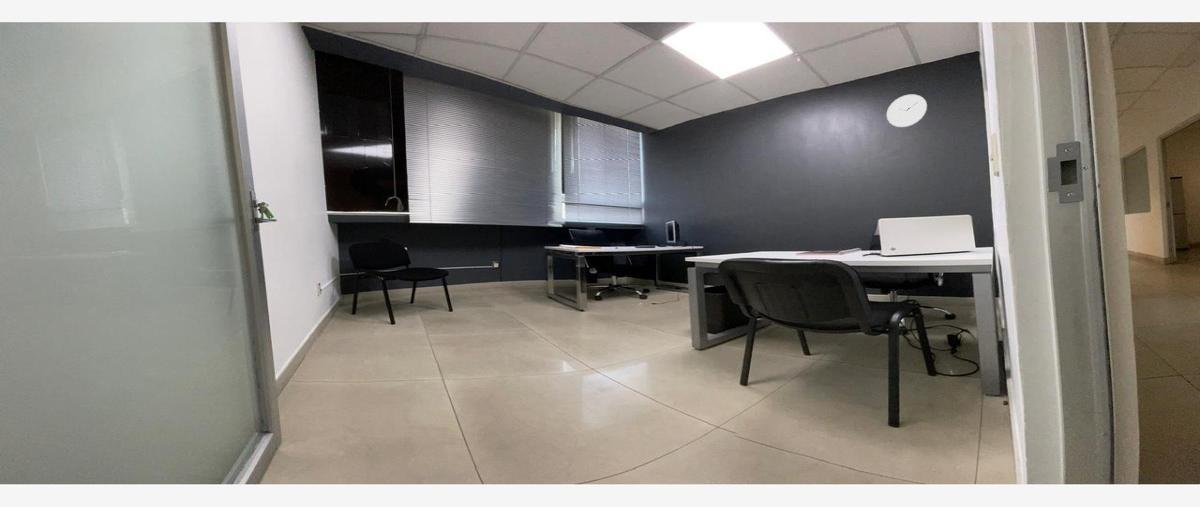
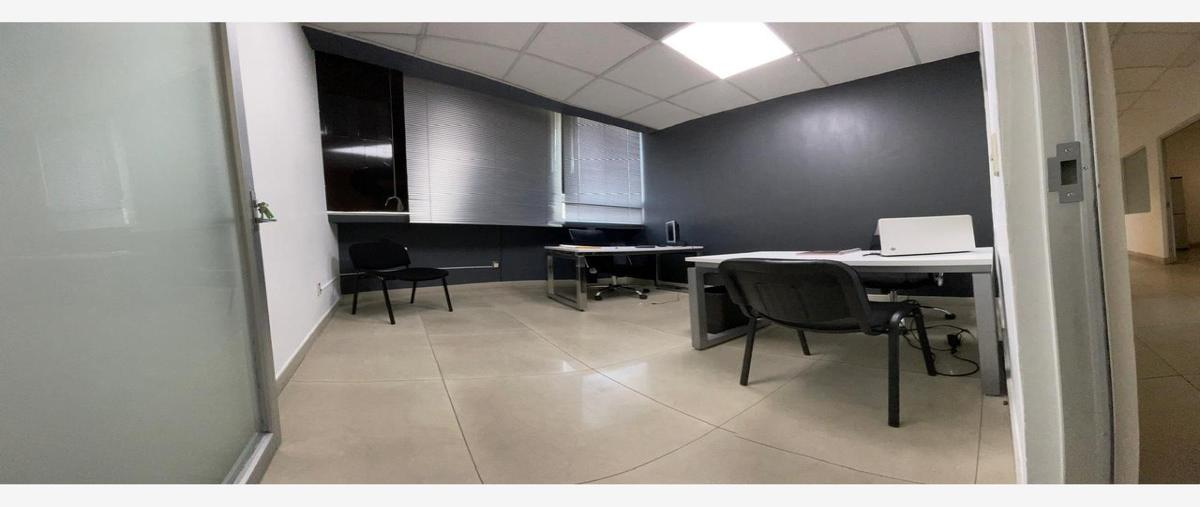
- wall clock (906, 110)
